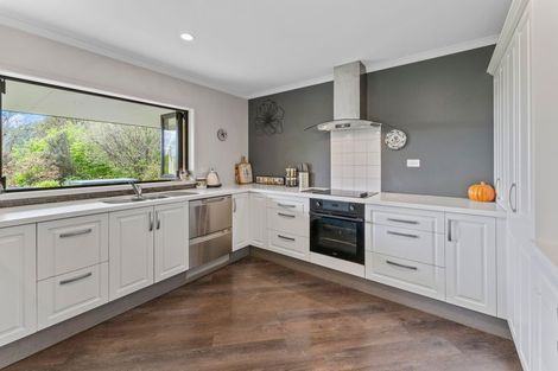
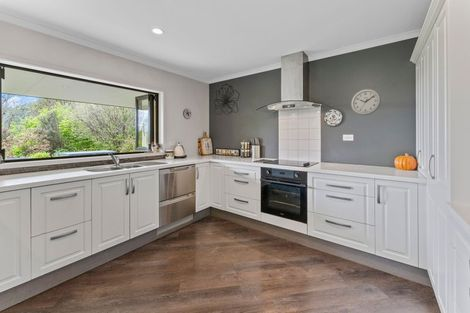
+ wall clock (365, 102)
